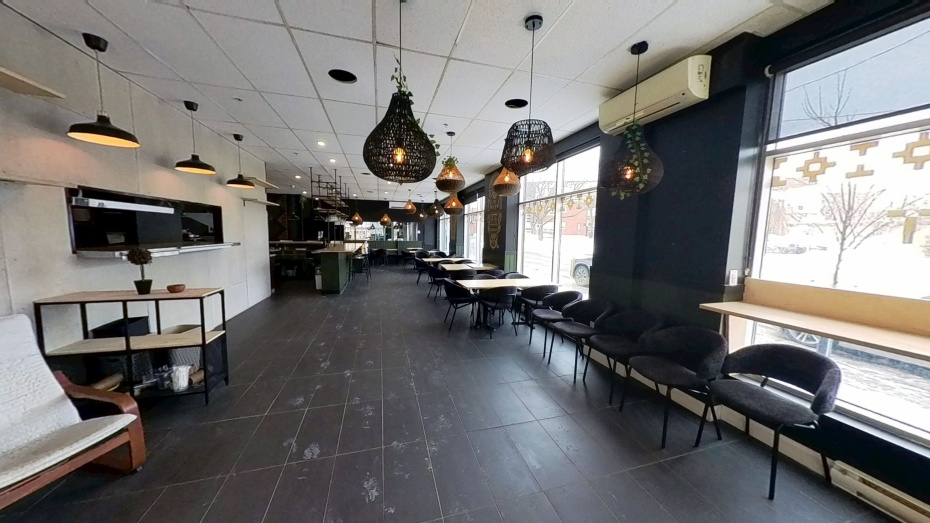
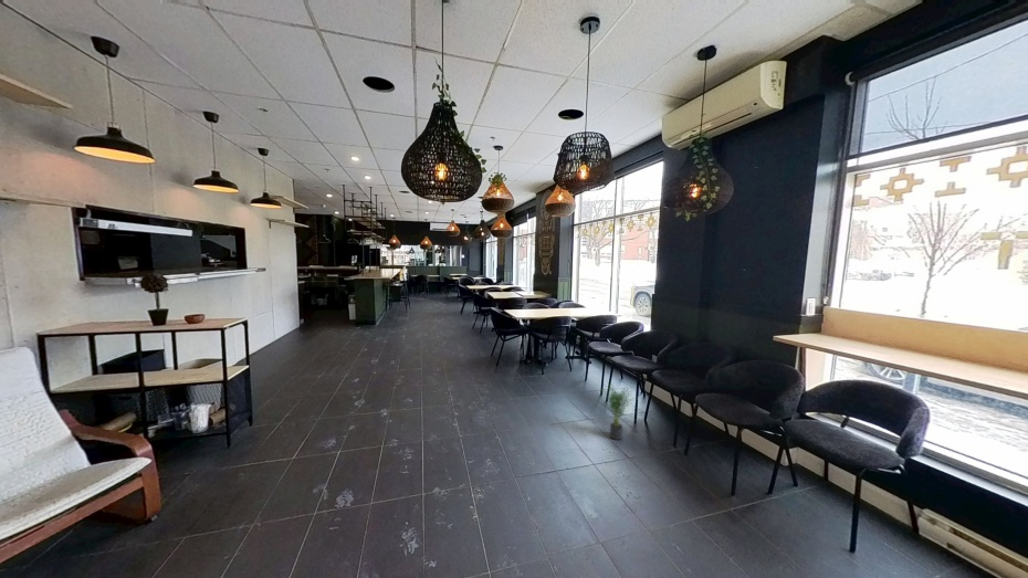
+ potted plant (619, 408)
